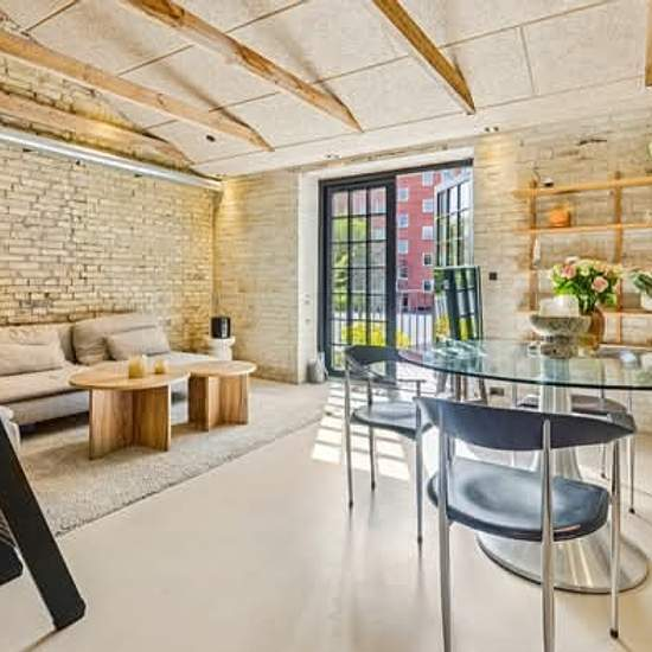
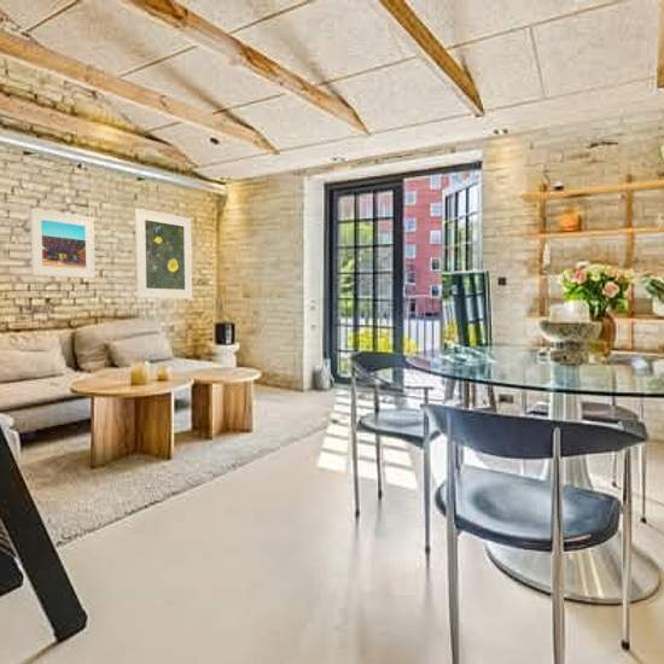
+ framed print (165, 256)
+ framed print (64, 245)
